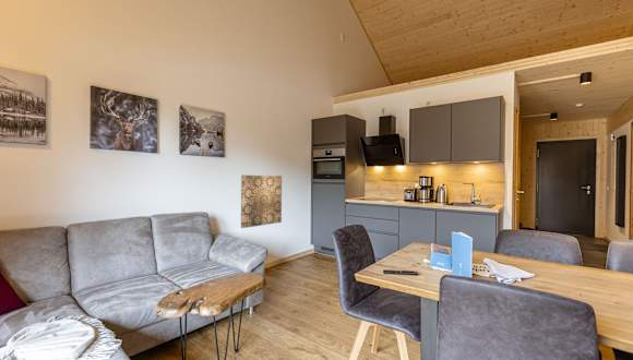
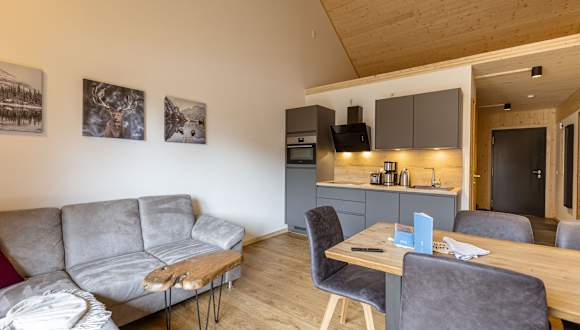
- wall art (262, 200)
